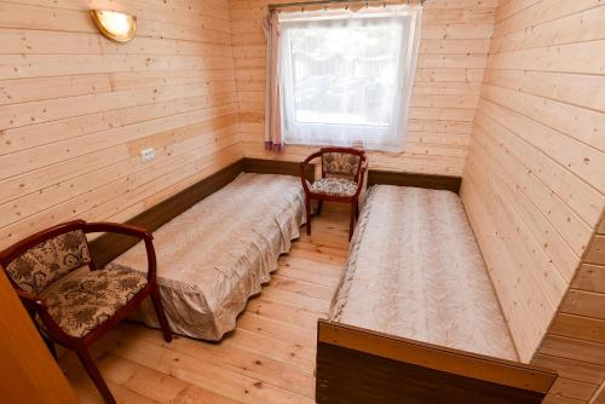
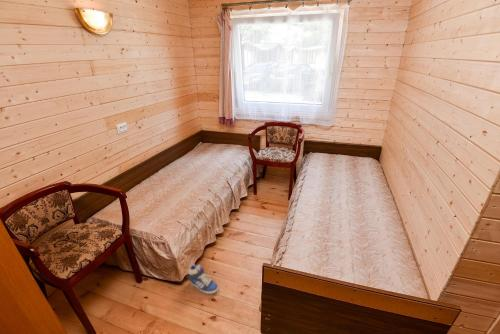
+ sneaker (202, 277)
